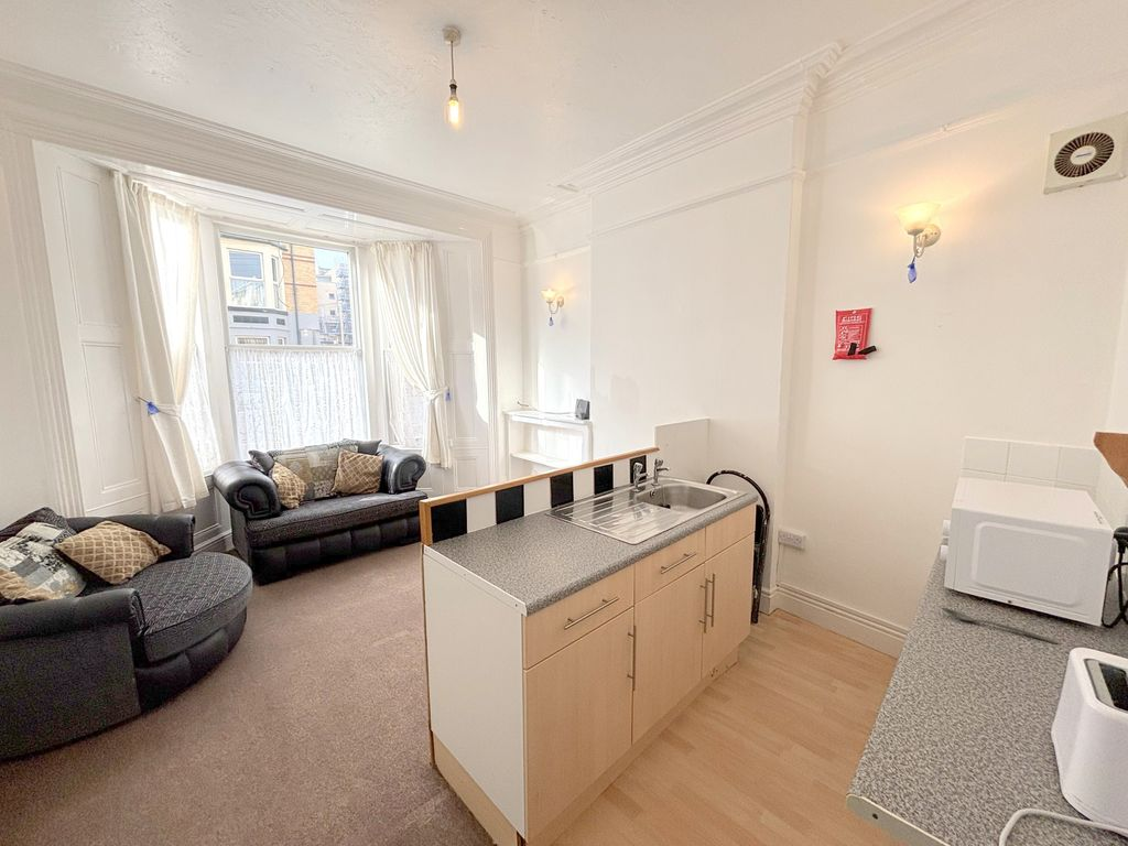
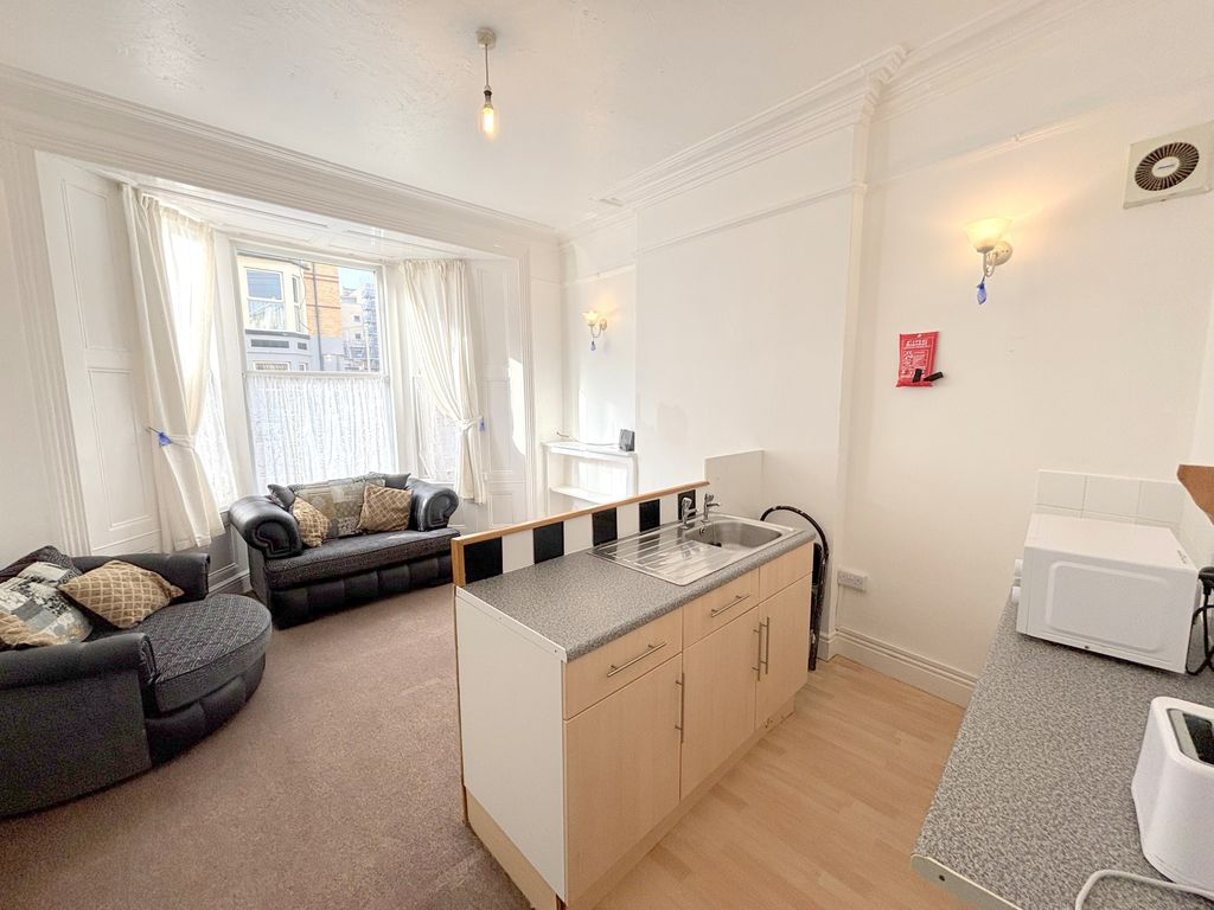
- spoon (995, 625)
